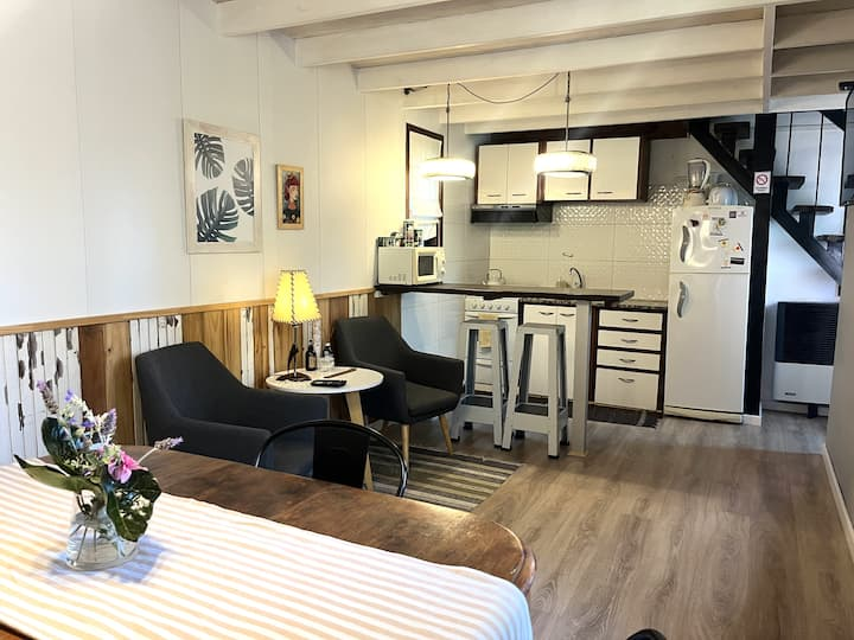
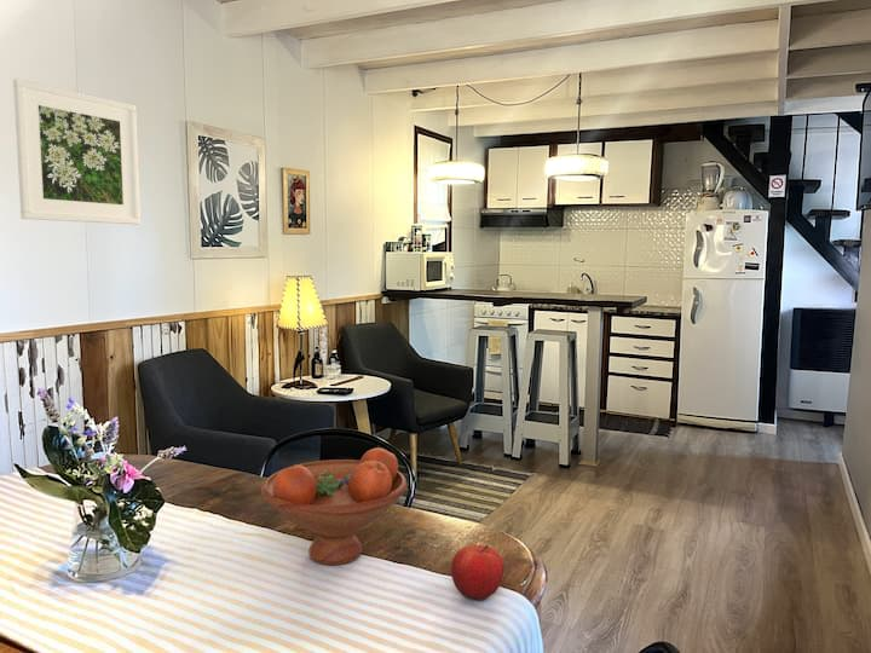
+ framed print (82, 157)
+ fruit bowl (335, 503)
+ fruit (477, 570)
